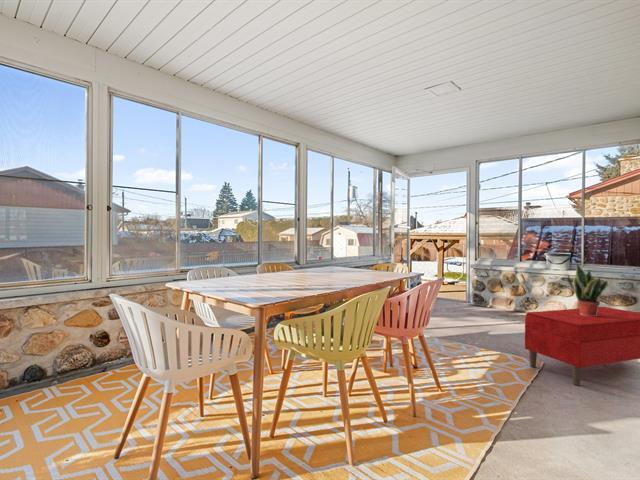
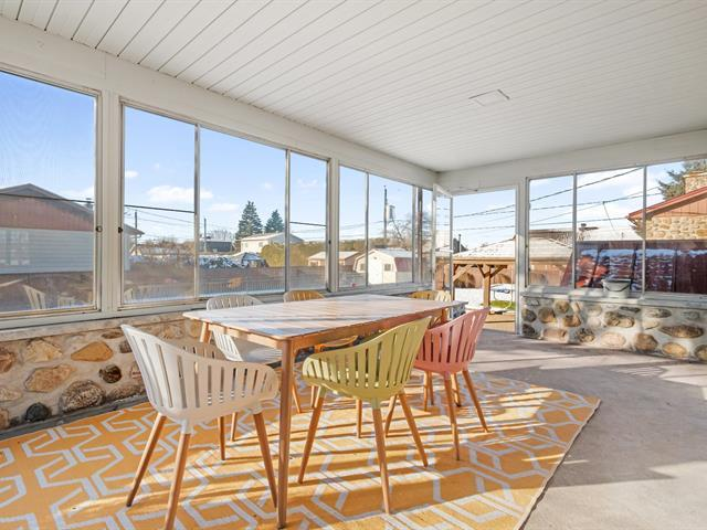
- potted plant (591, 288)
- bench (592, 341)
